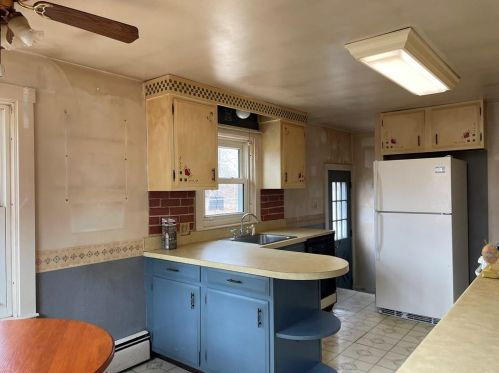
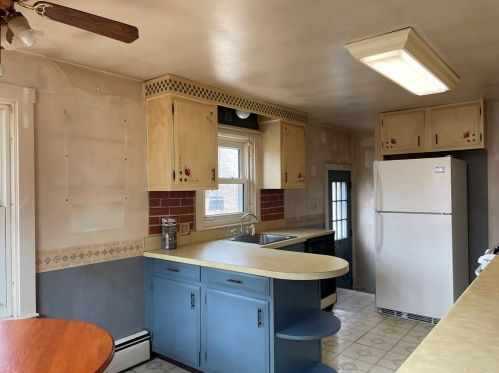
- decorative egg (490, 257)
